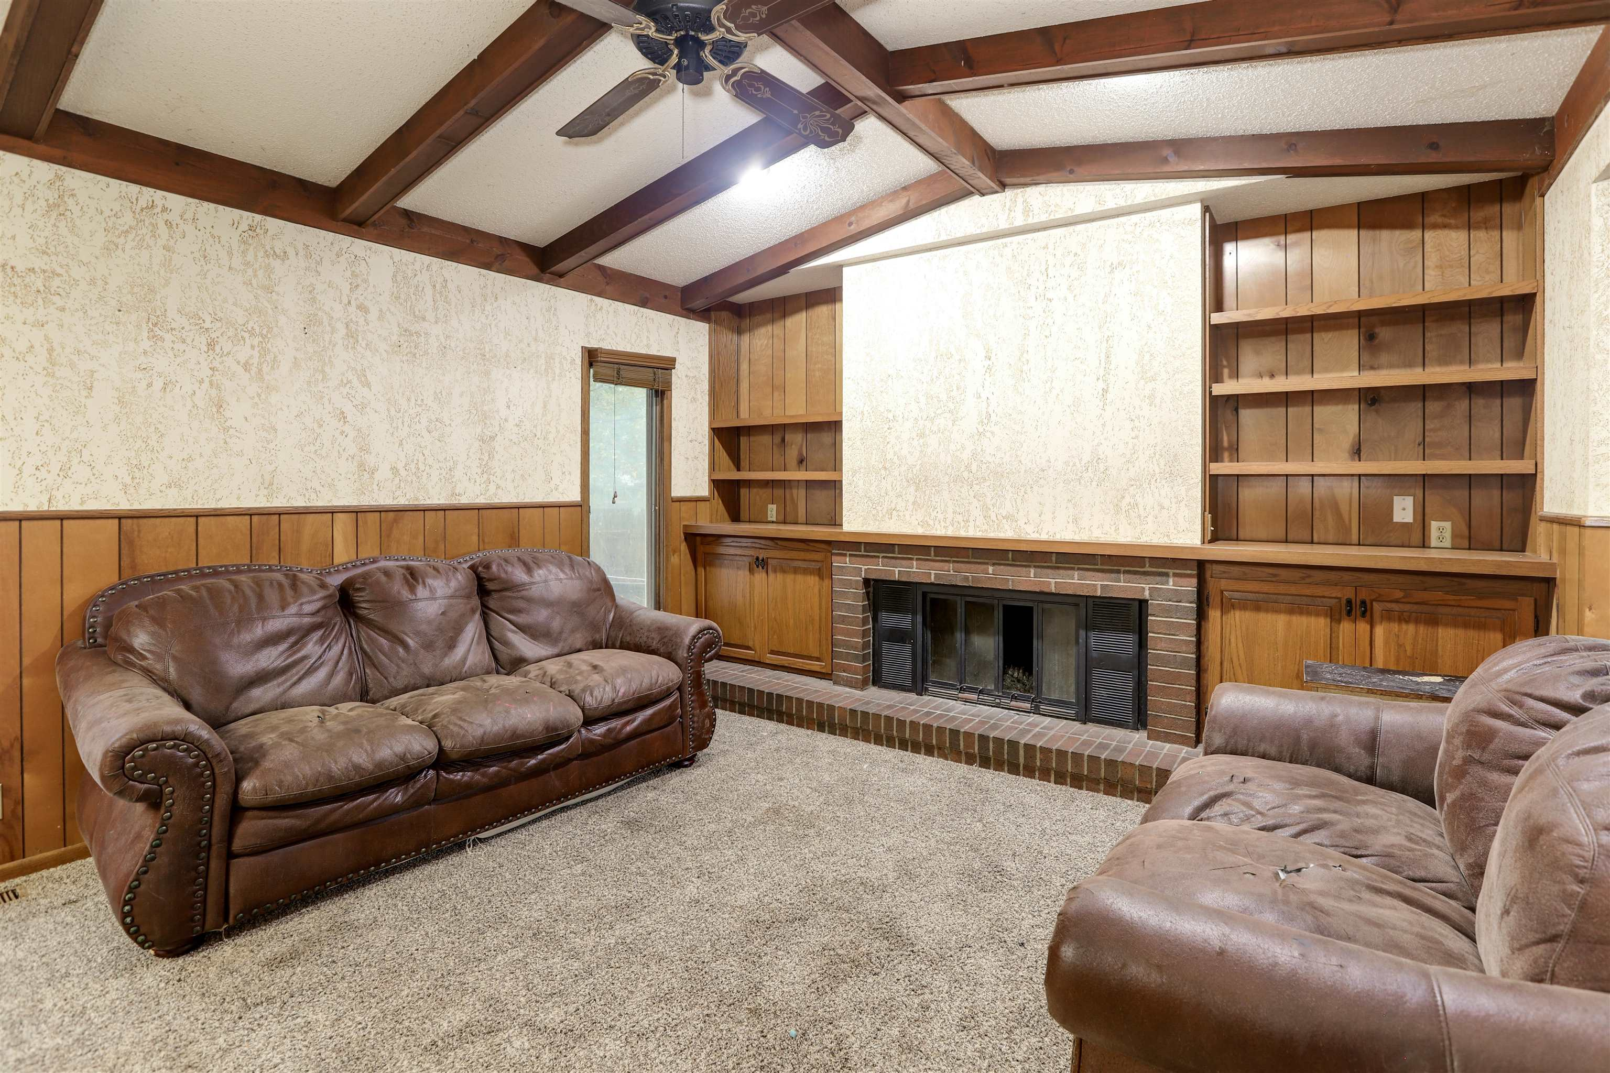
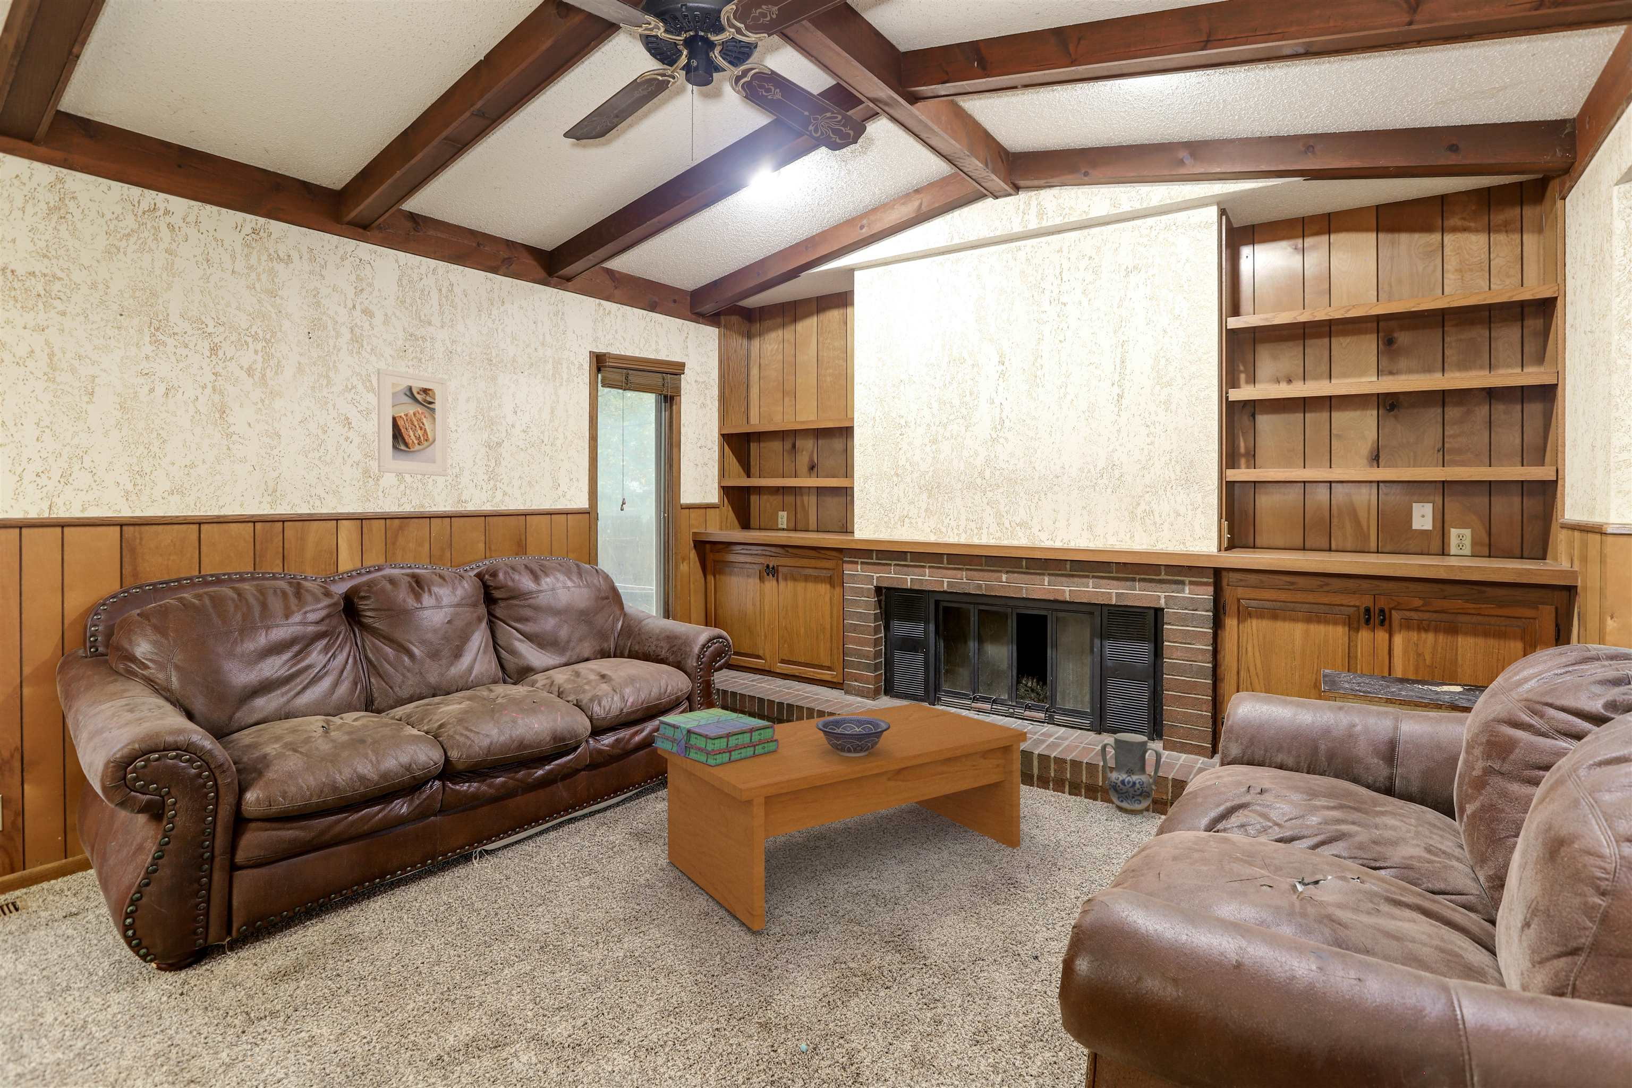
+ decorative bowl (852, 738)
+ vase (1130, 773)
+ coffee table (846, 795)
+ stack of books (714, 733)
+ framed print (413, 424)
